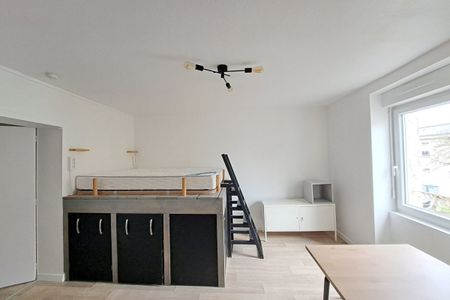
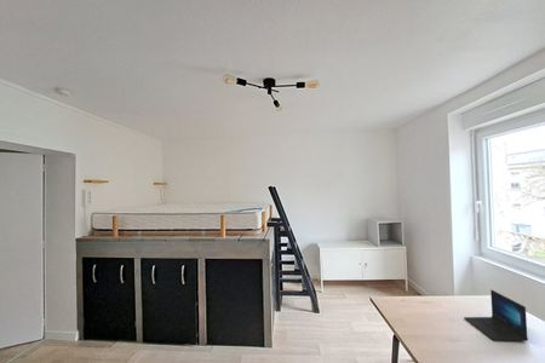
+ laptop (492, 312)
